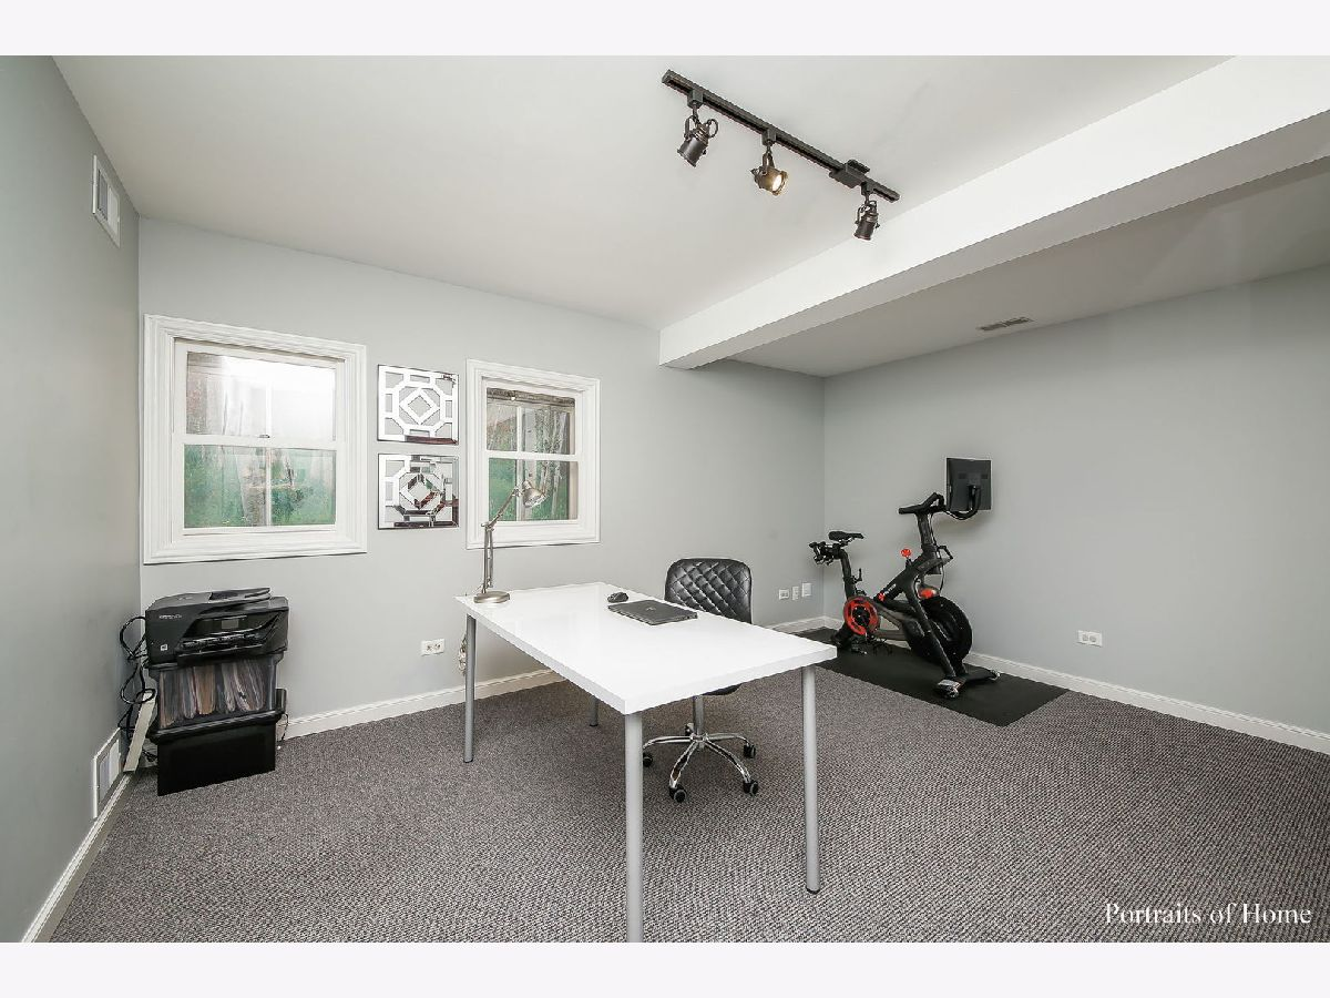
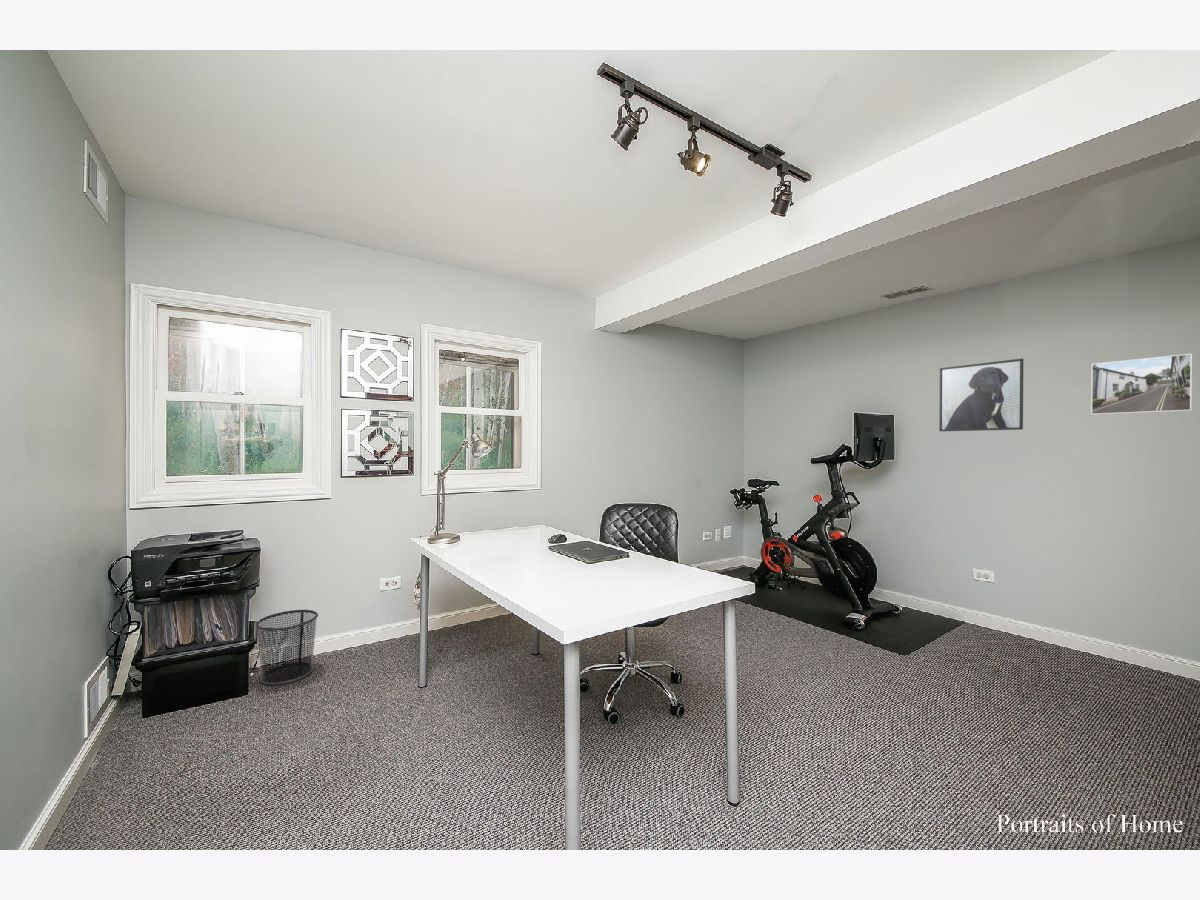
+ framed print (1138, 385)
+ waste bin (287, 645)
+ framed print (978, 397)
